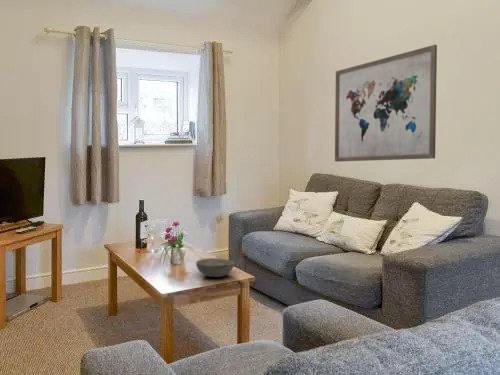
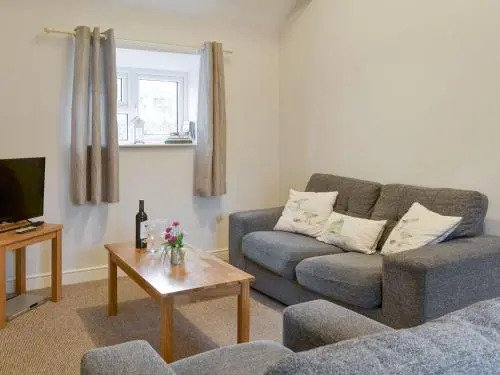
- bowl (215, 268)
- wall art (379, 110)
